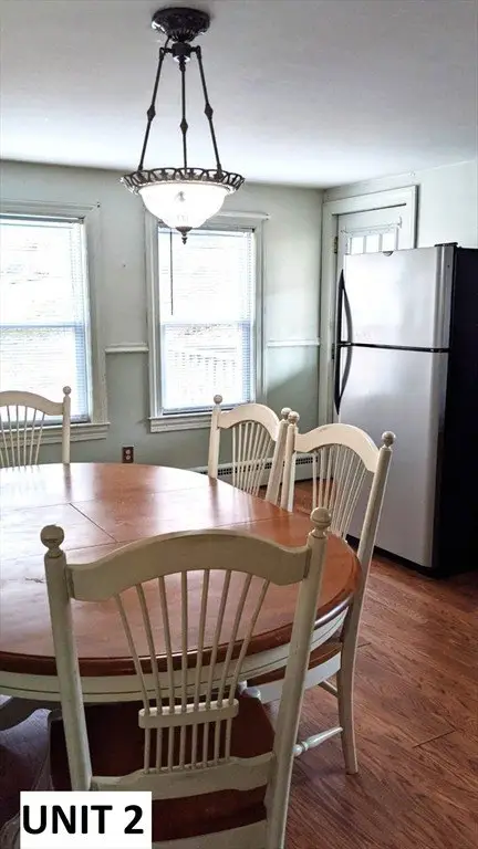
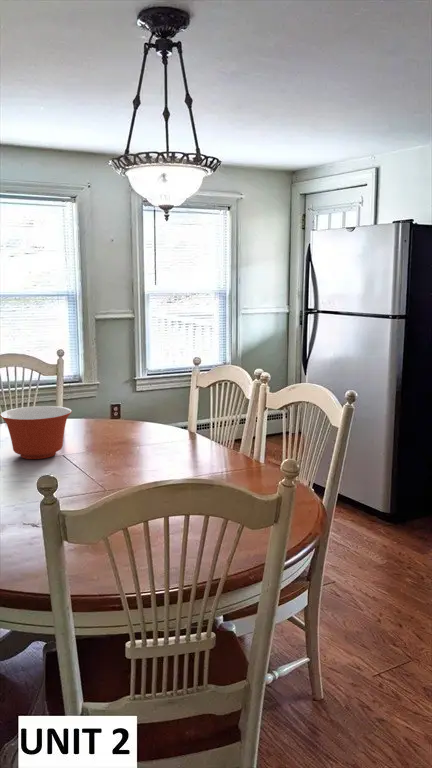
+ mixing bowl (37, 433)
